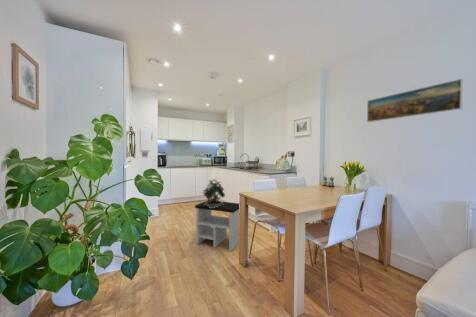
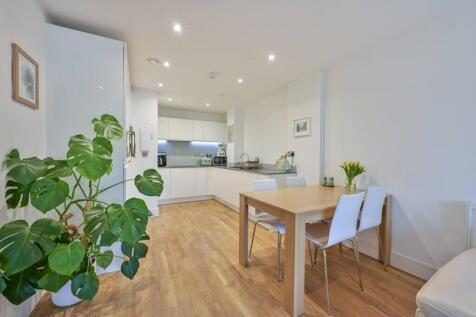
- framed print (407, 104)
- side table (219, 223)
- potted plant (213, 191)
